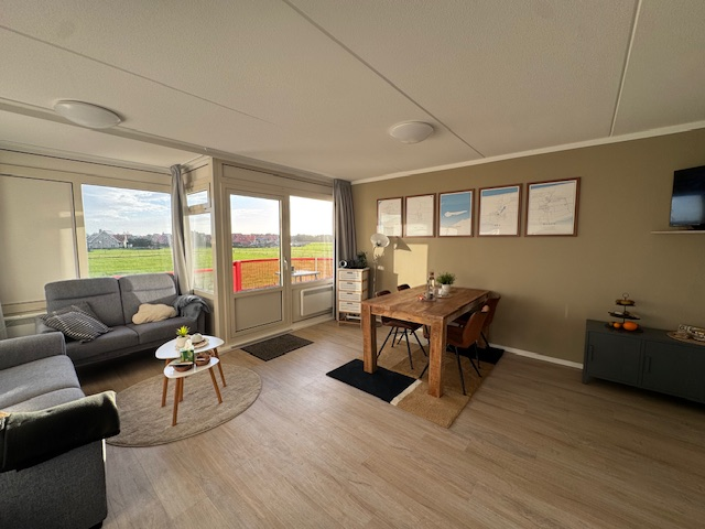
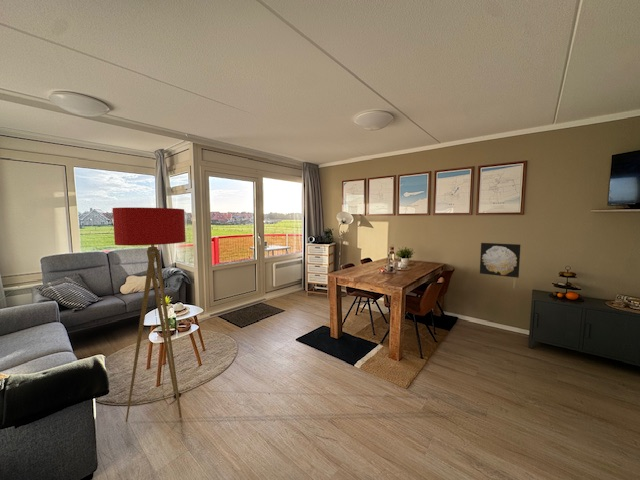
+ wall art (499, 259)
+ floor lamp (155, 312)
